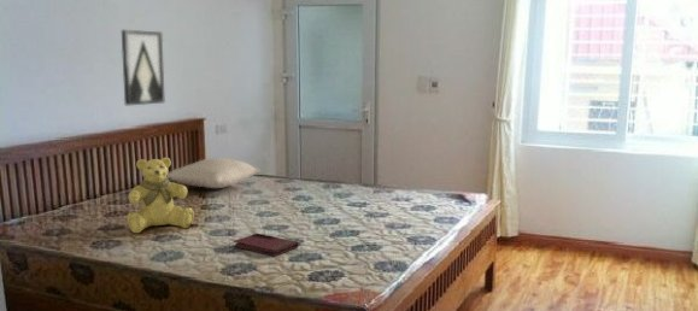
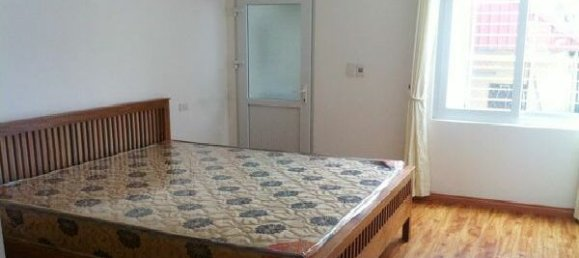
- book (265, 243)
- wall art (143, 68)
- teddy bear (159, 193)
- pillow (212, 174)
